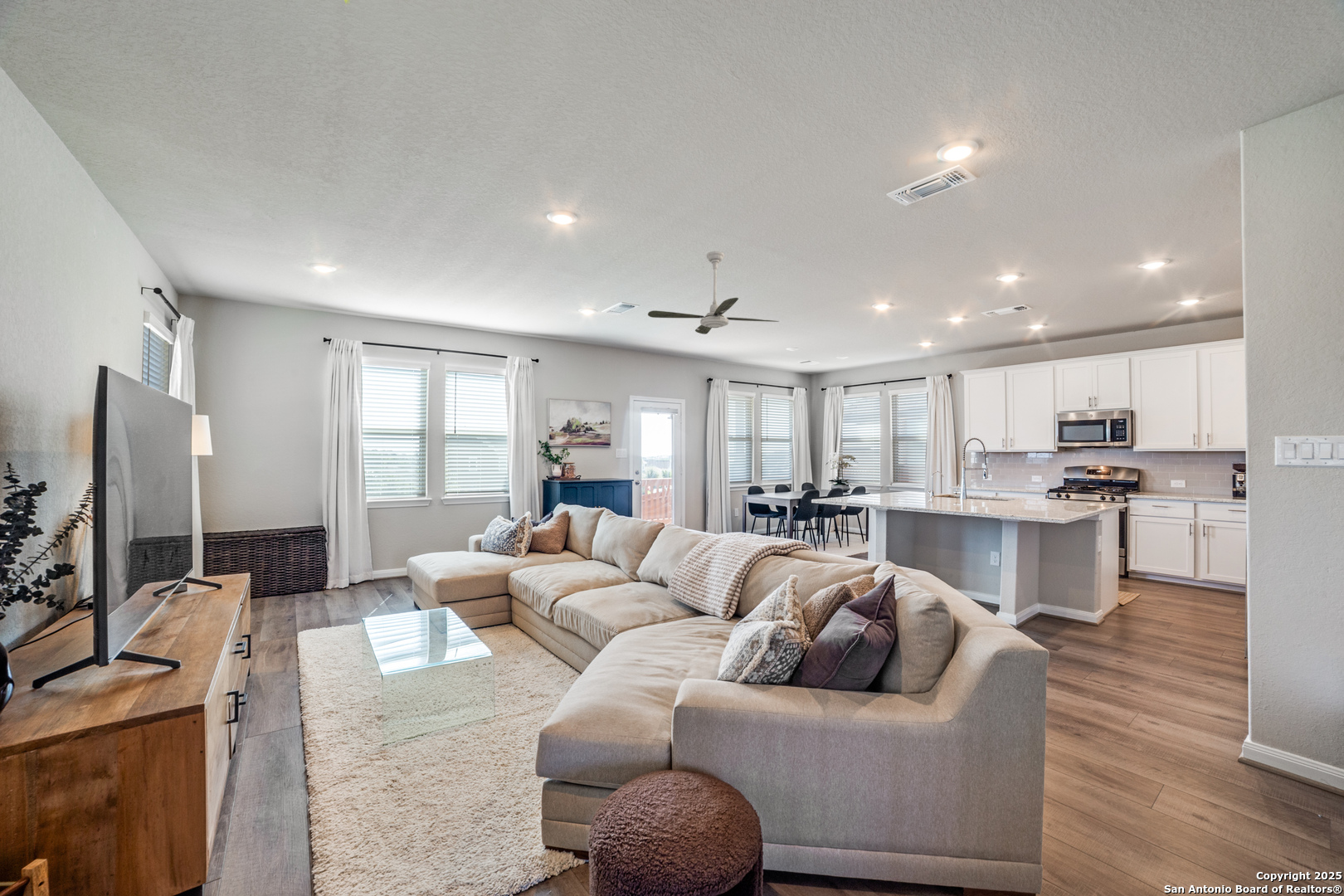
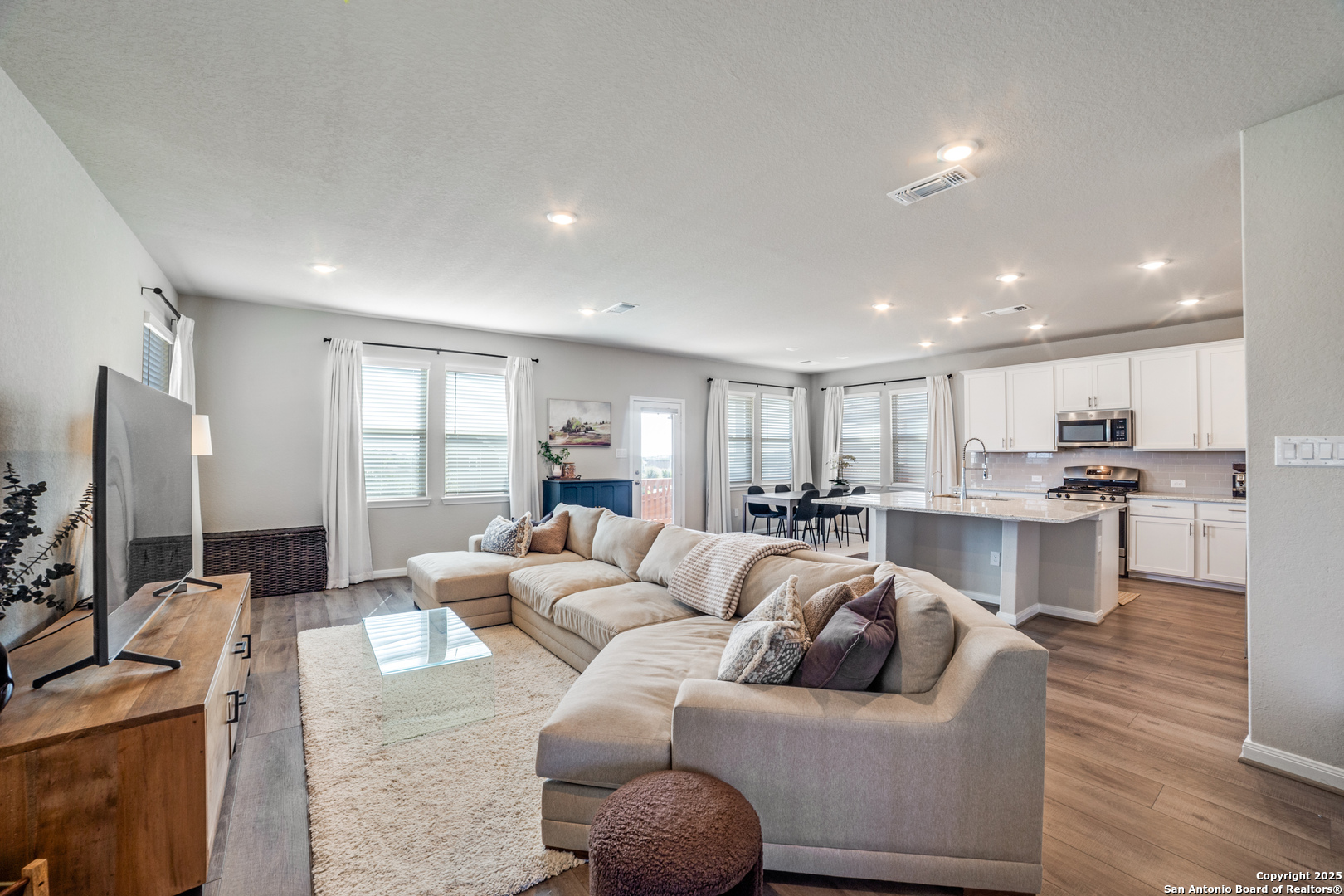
- ceiling fan (713, 289)
